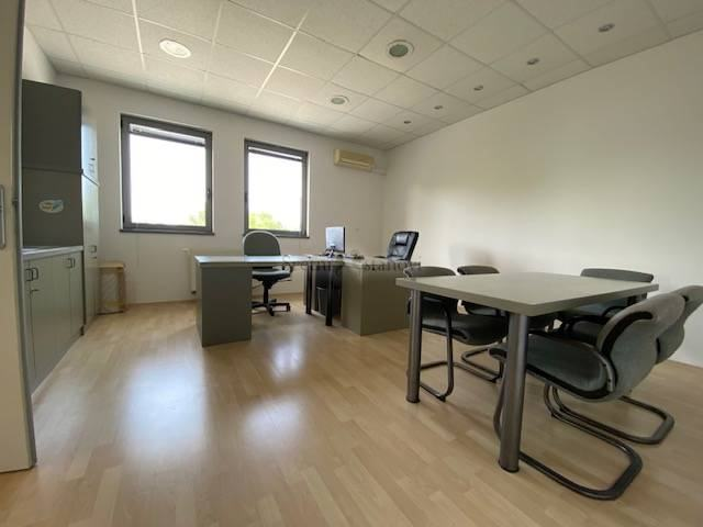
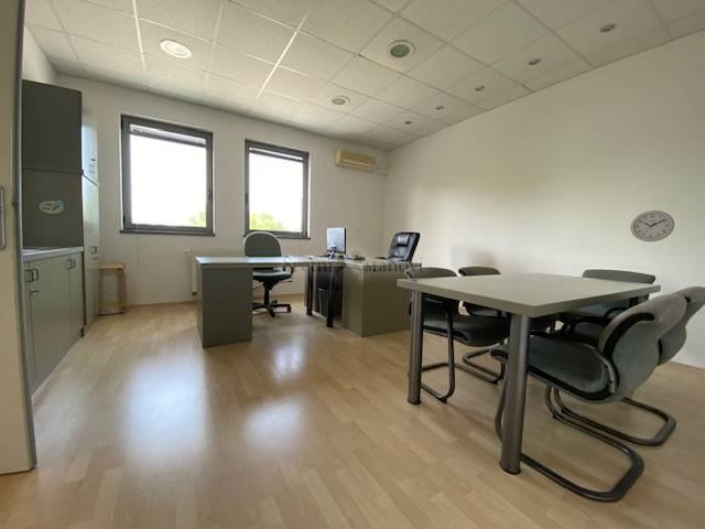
+ wall clock (651, 226)
